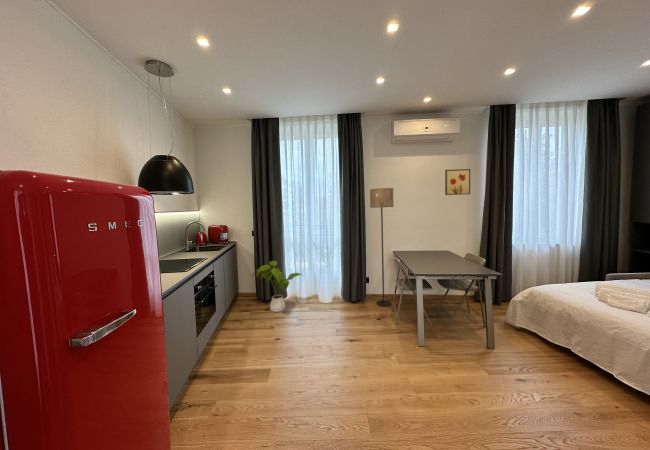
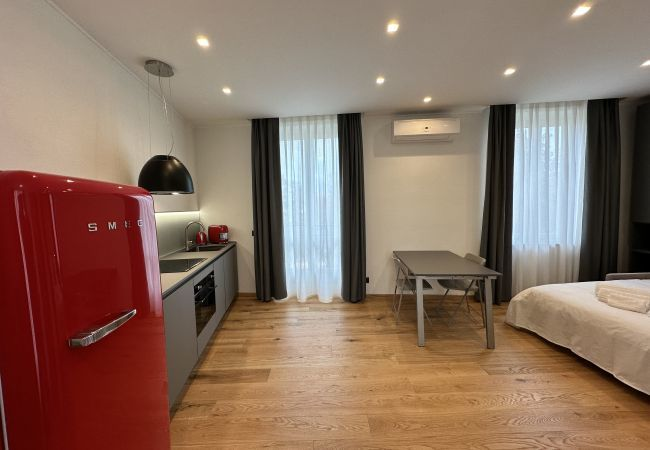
- floor lamp (382, 247)
- house plant (278, 287)
- wall art (457, 182)
